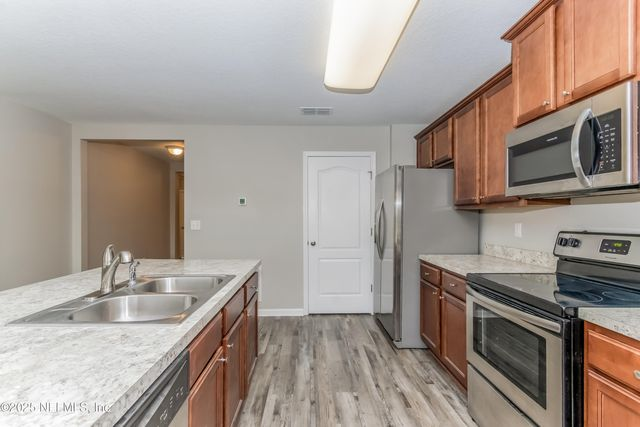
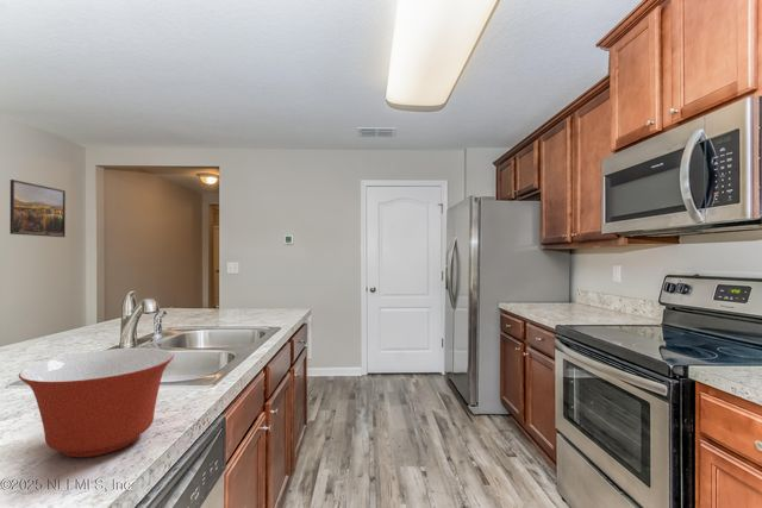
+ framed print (39, 209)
+ mixing bowl (102, 401)
